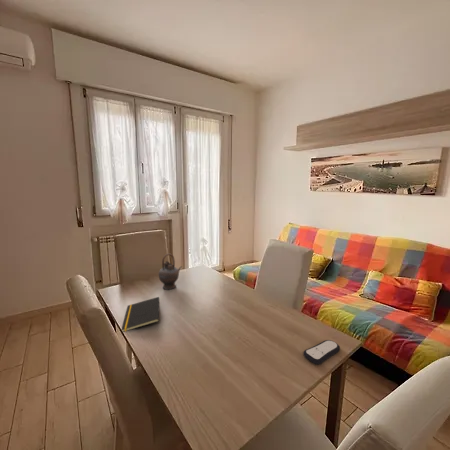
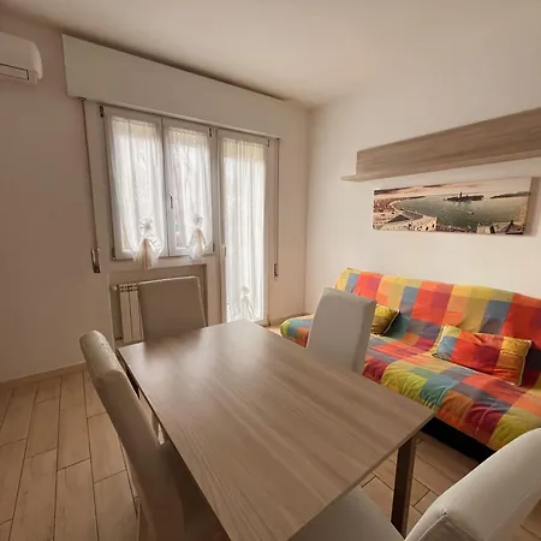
- remote control (322, 350)
- teapot (171, 270)
- notepad (142, 312)
